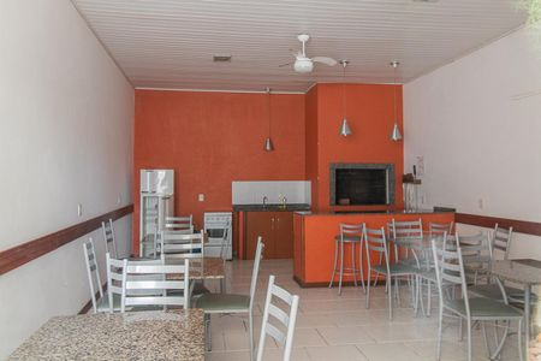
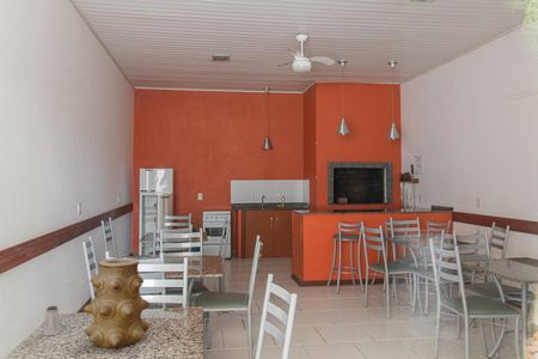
+ saltshaker (51, 320)
+ vase (117, 299)
